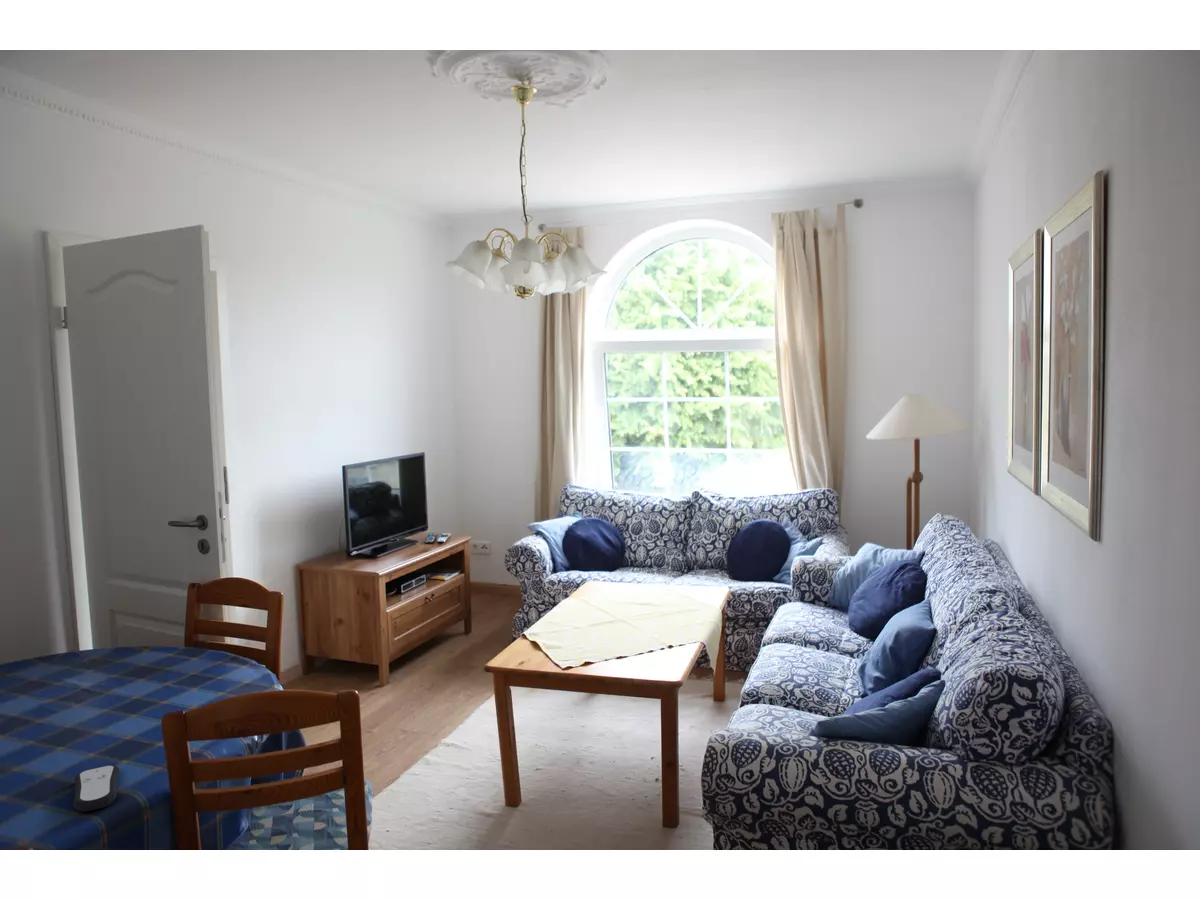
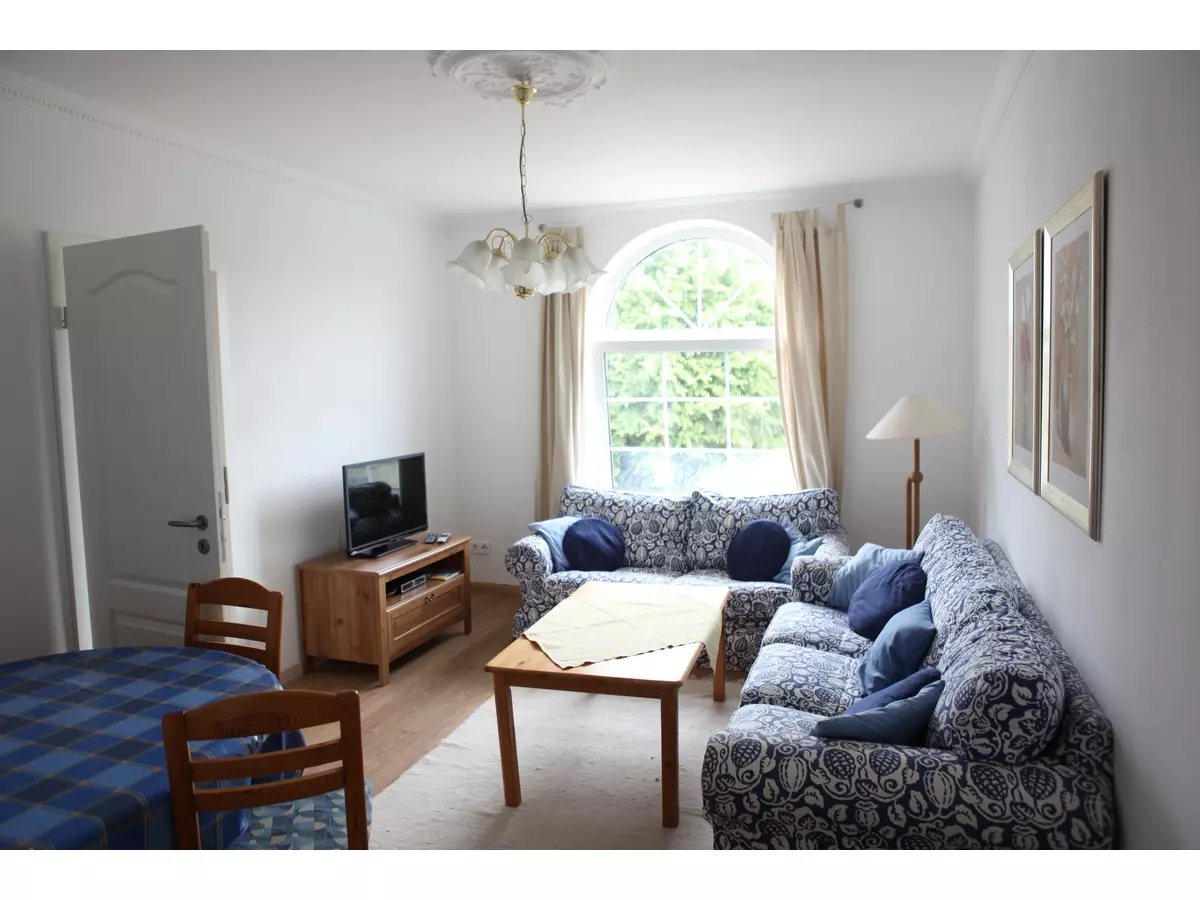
- remote control (96, 787)
